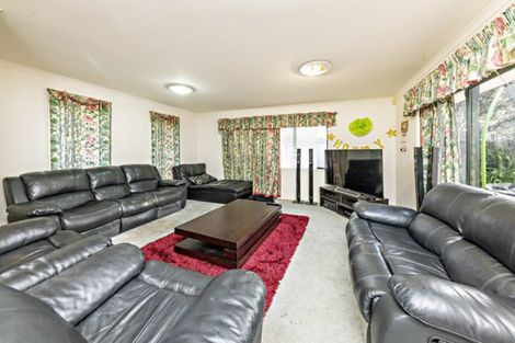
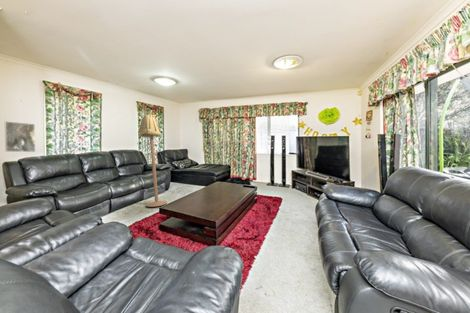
+ floor lamp (152, 159)
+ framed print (20, 137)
